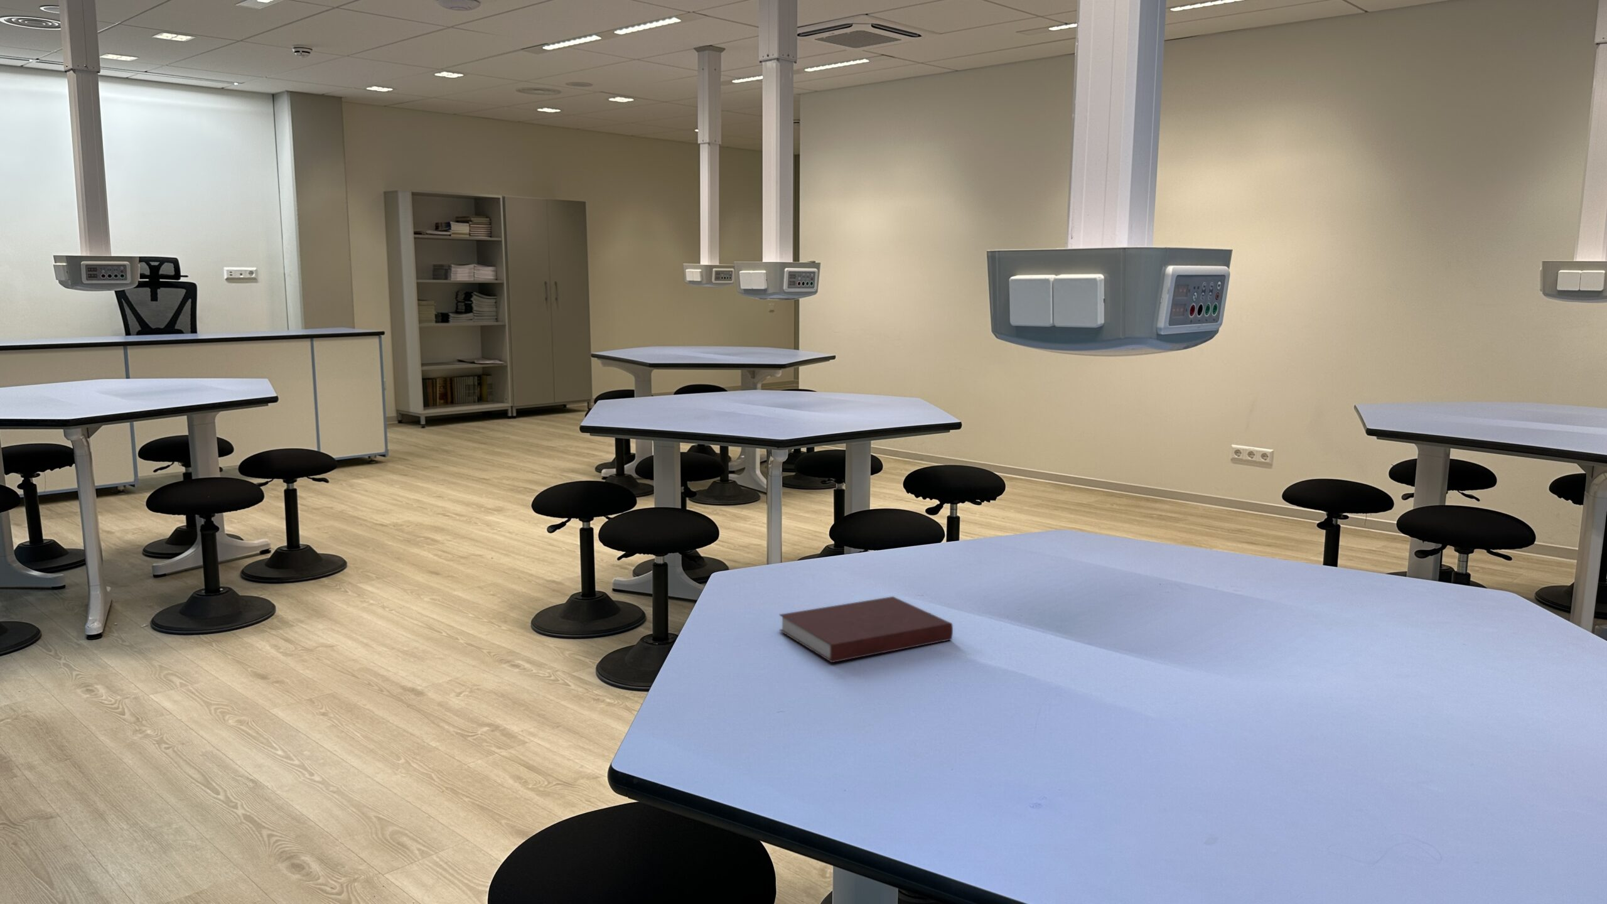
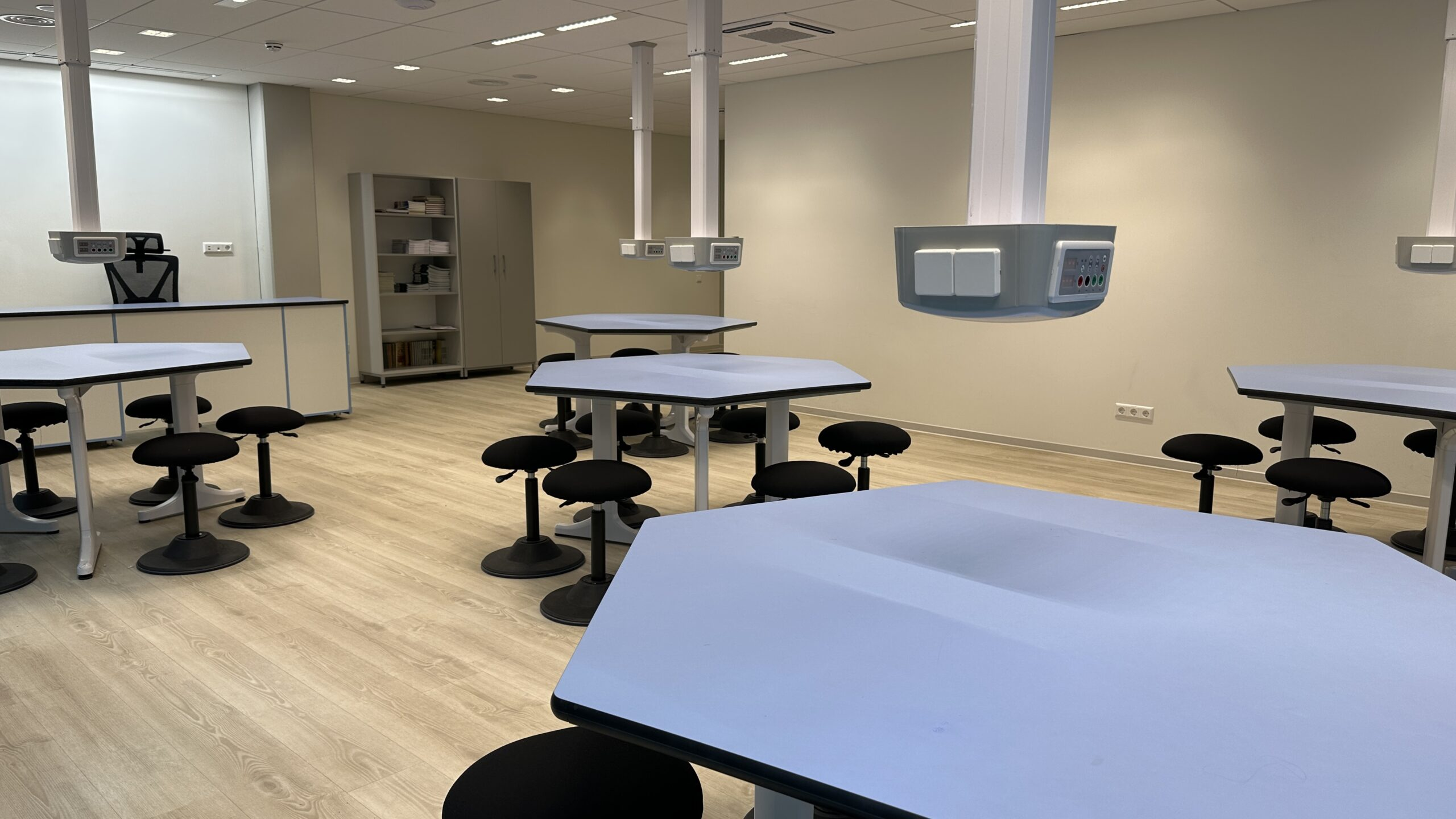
- notebook (864, 627)
